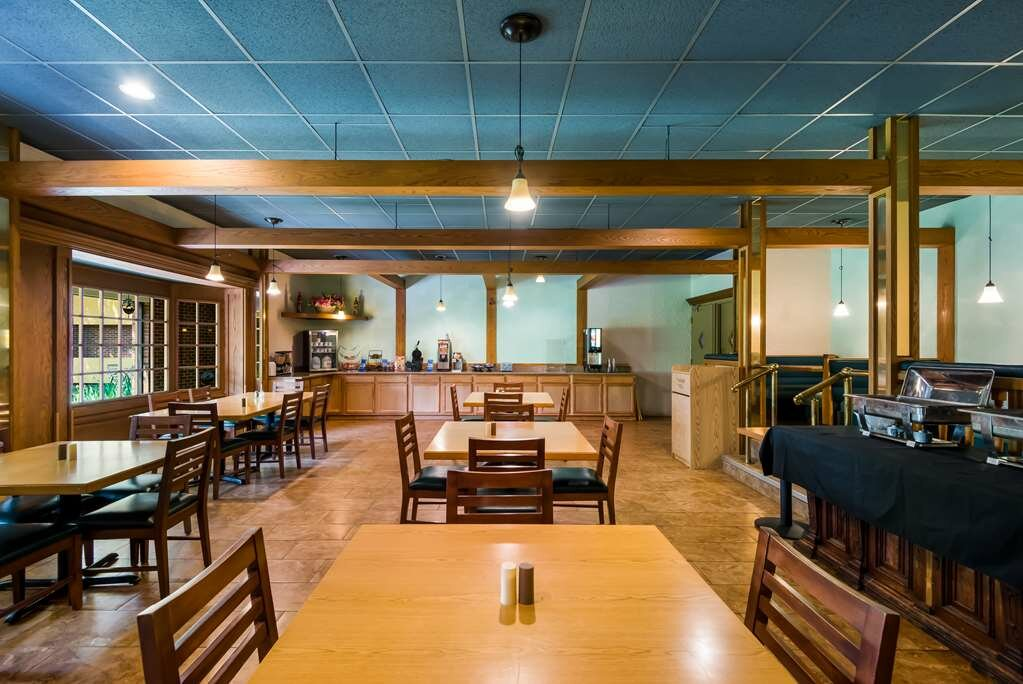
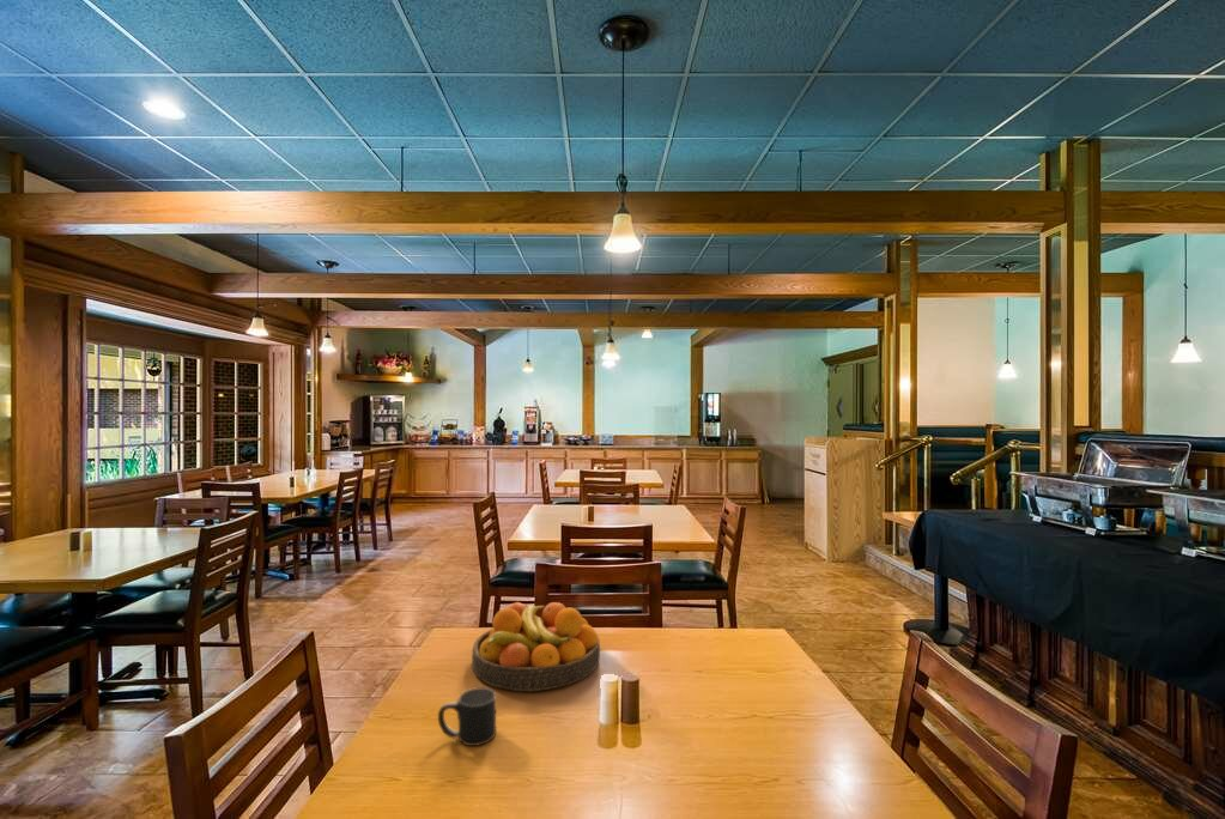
+ mug (467, 716)
+ fruit bowl (536, 632)
